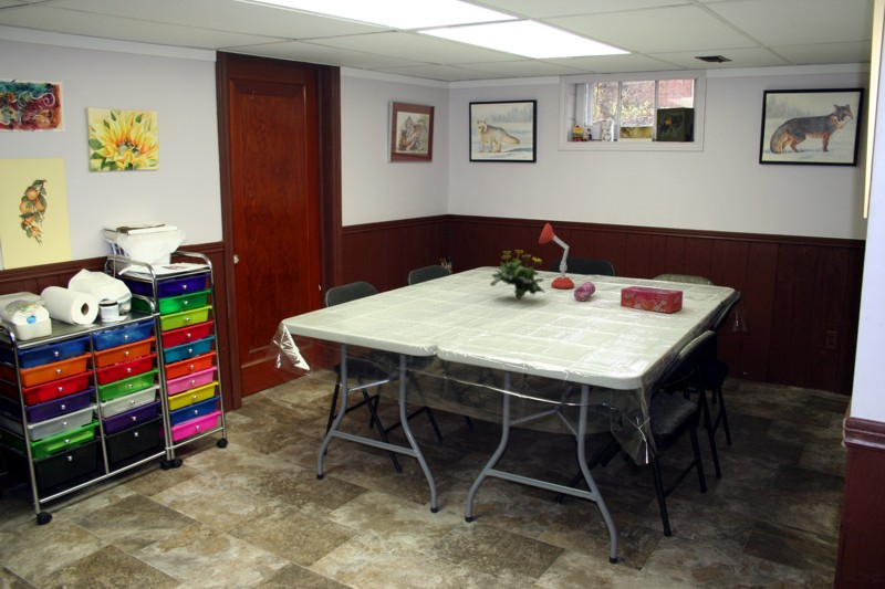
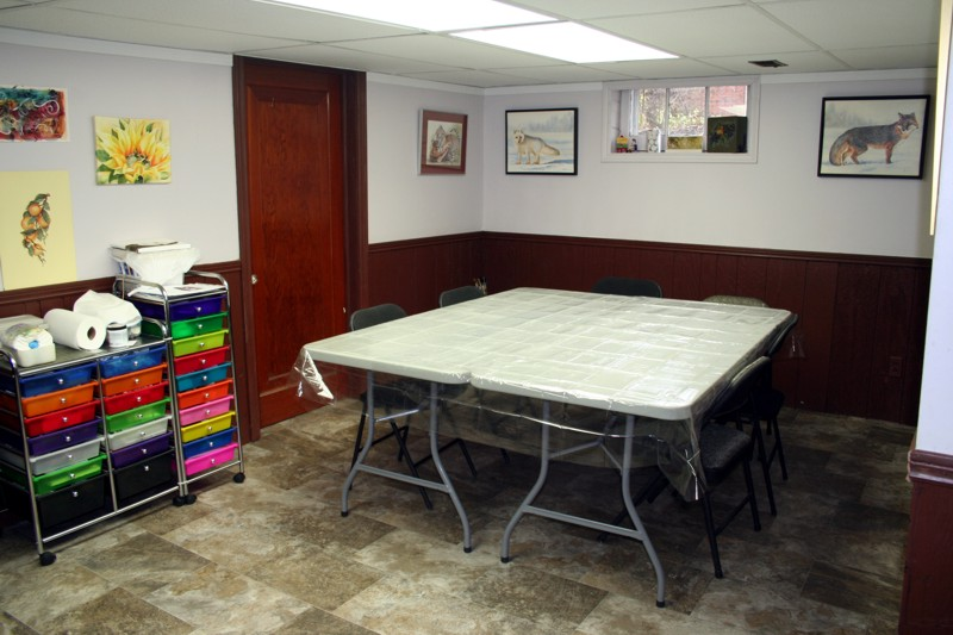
- pencil case (584, 291)
- tissue box (650, 298)
- desk lamp (563, 255)
- flowering plant (517, 275)
